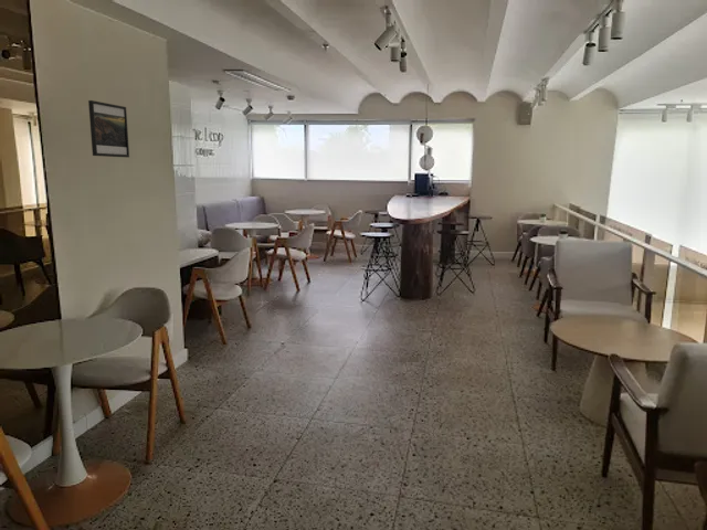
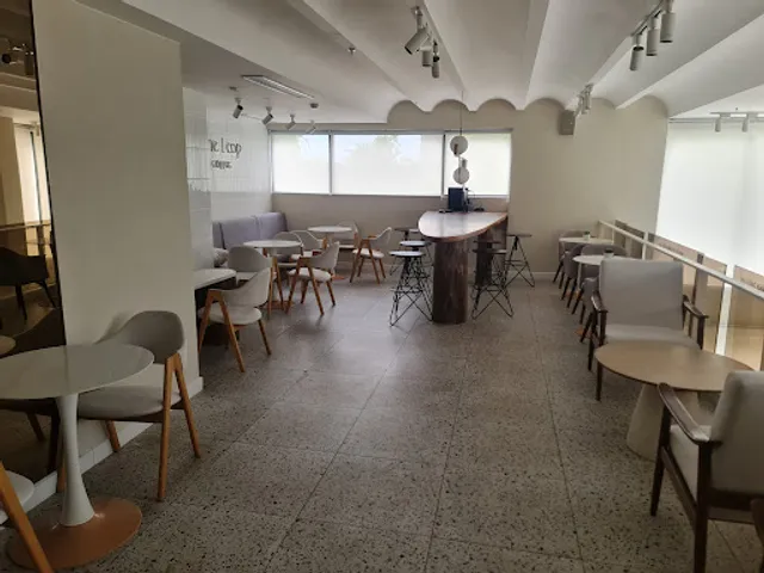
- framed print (109, 130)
